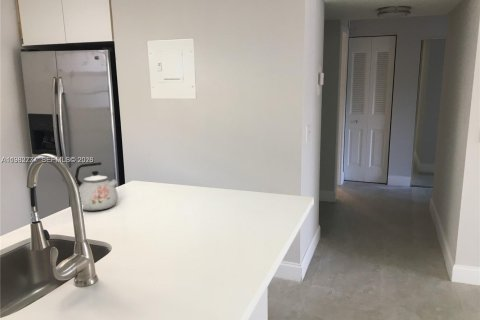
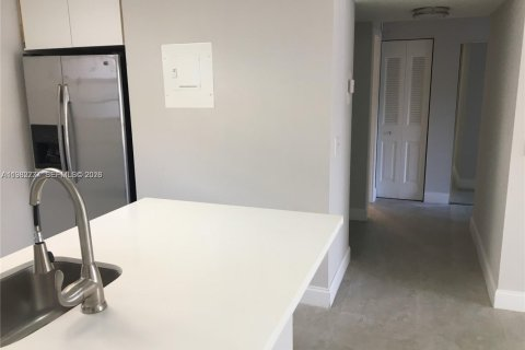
- kettle (96, 185)
